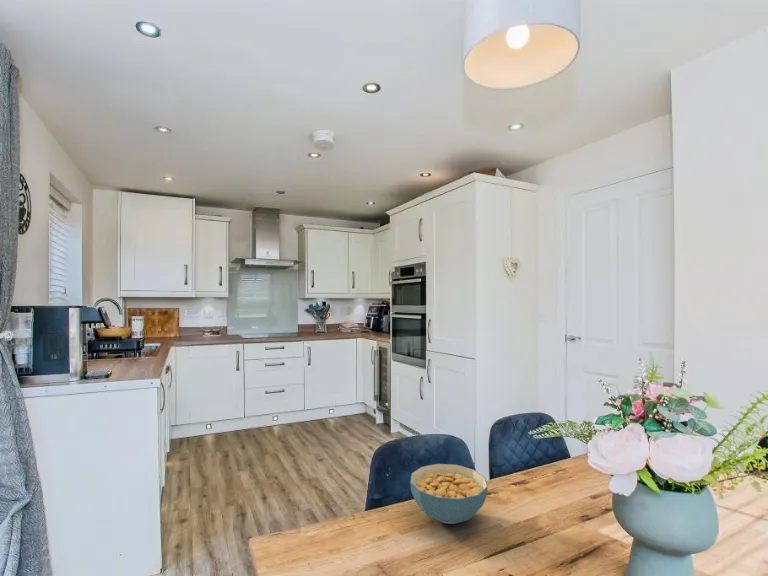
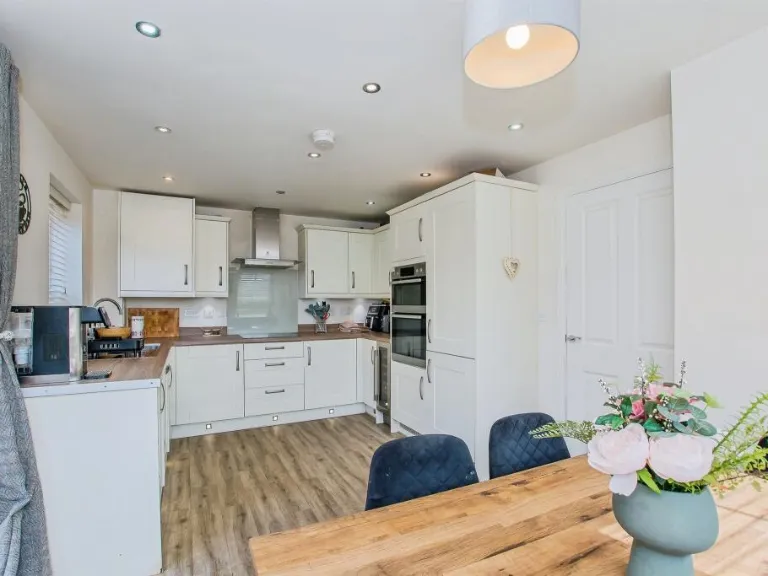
- cereal bowl (448, 498)
